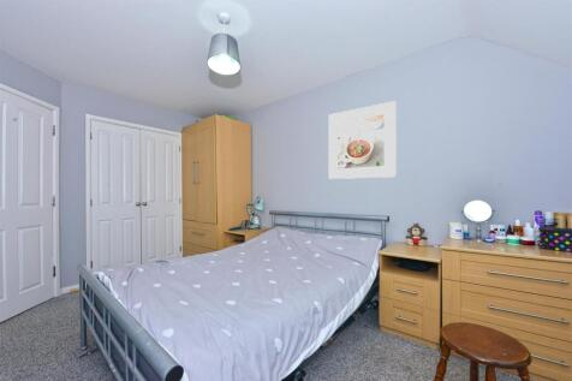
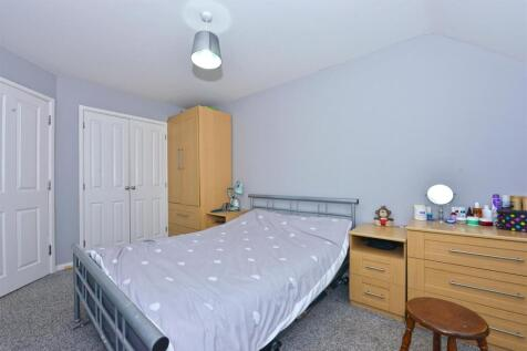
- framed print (359, 143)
